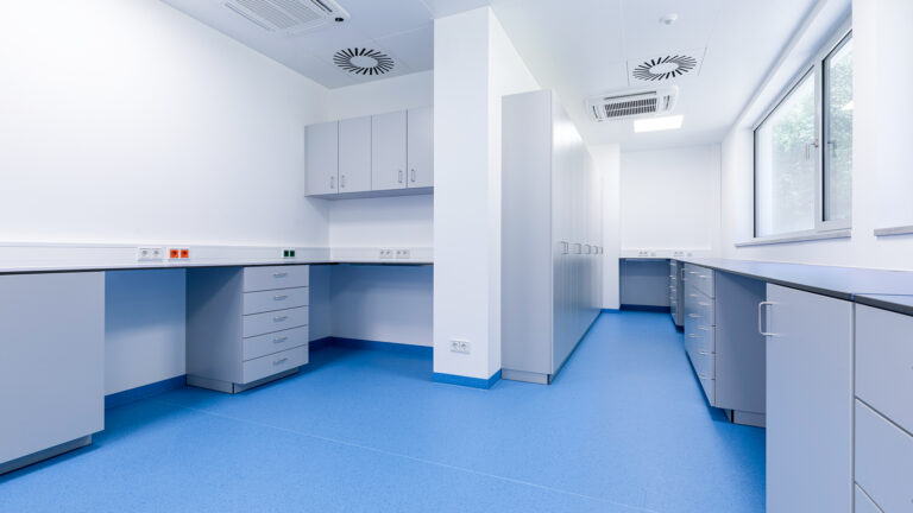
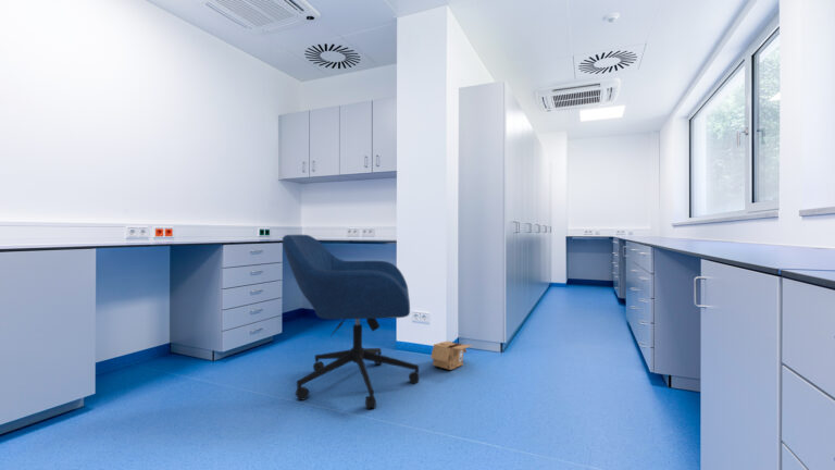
+ office chair (353, 309)
+ carton (450, 354)
